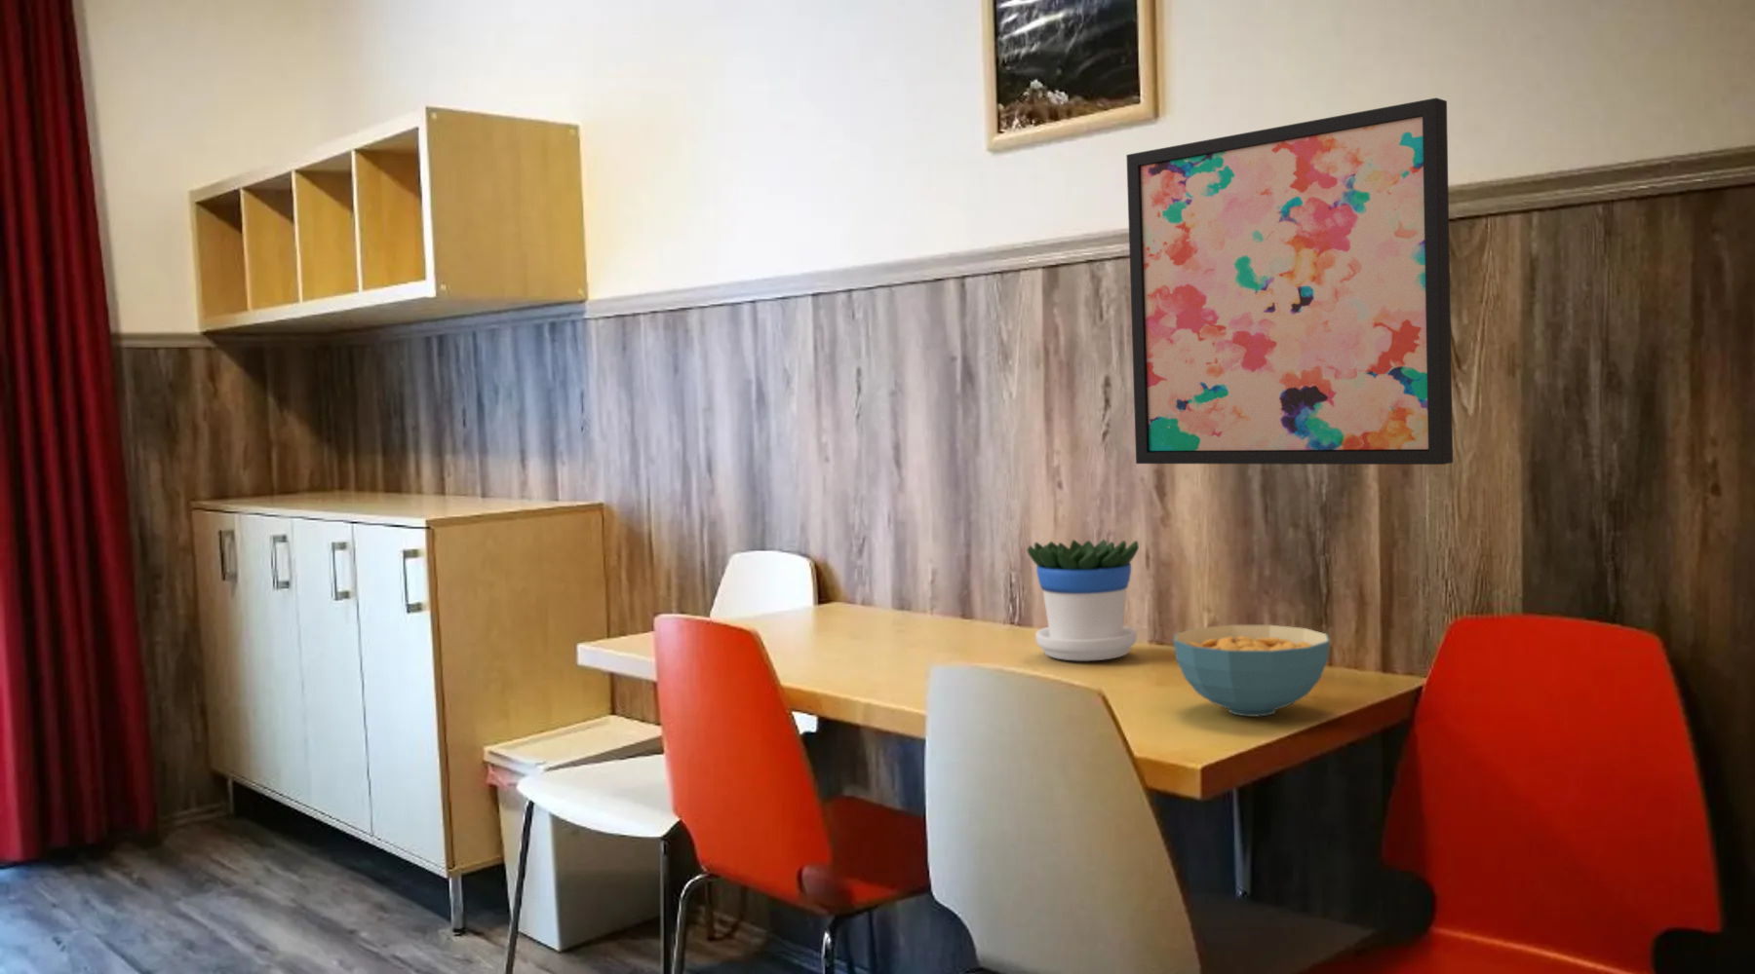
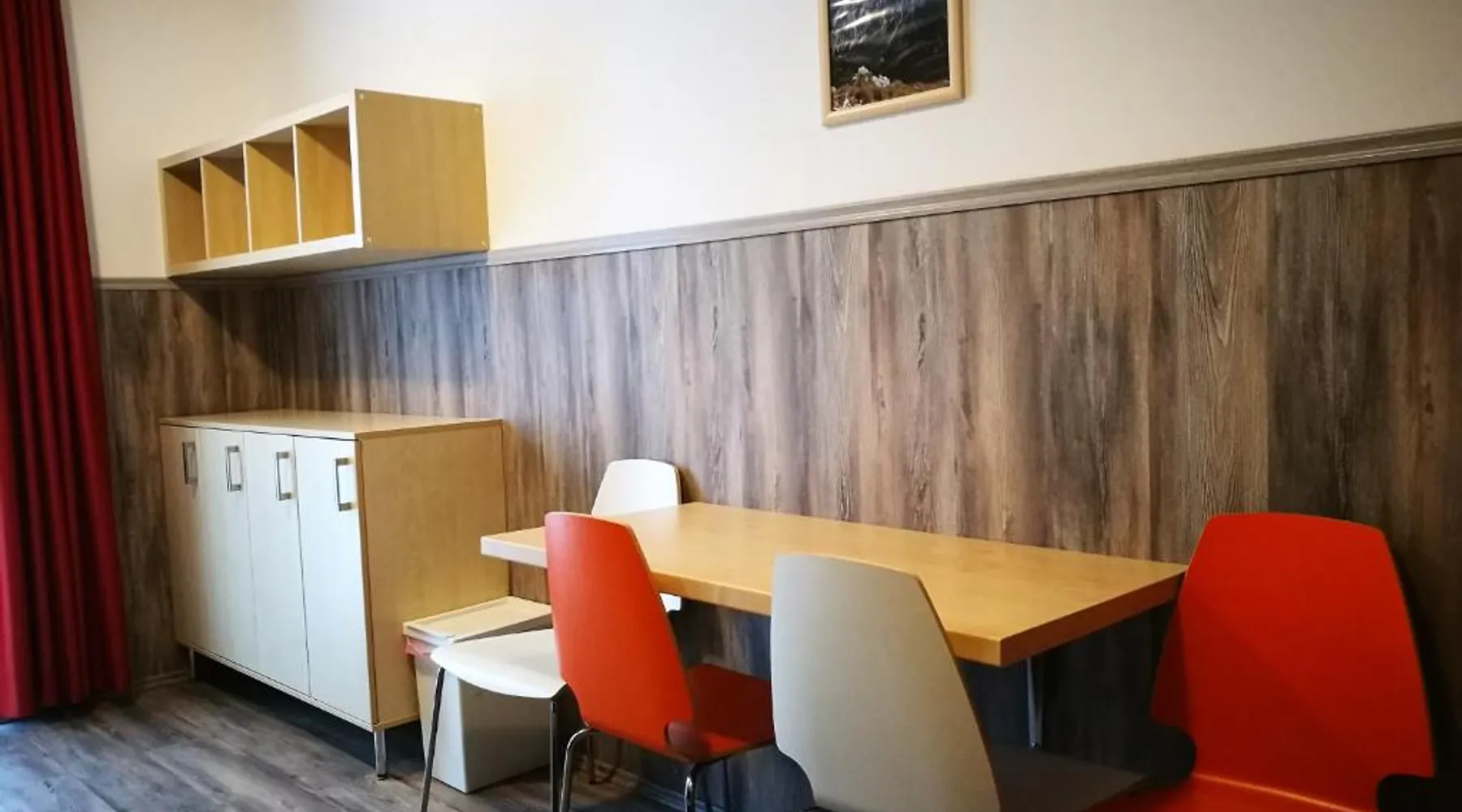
- cereal bowl (1251, 674)
- flowerpot (1084, 599)
- wall art (1277, 297)
